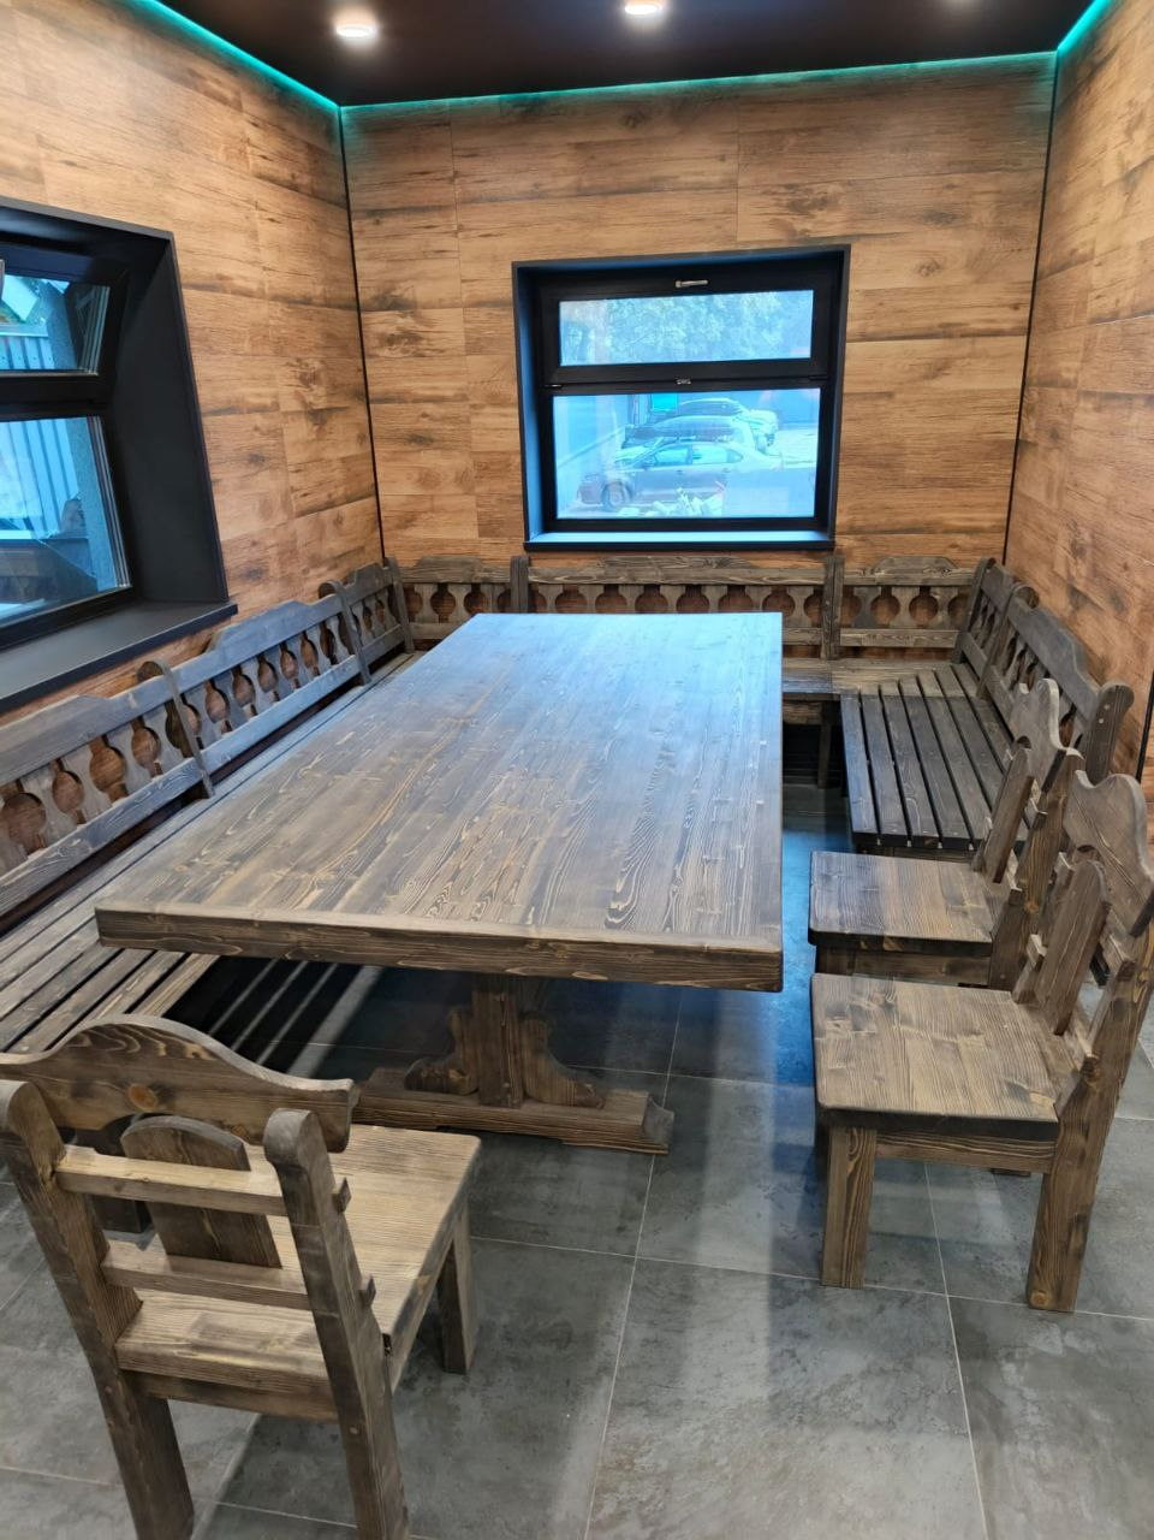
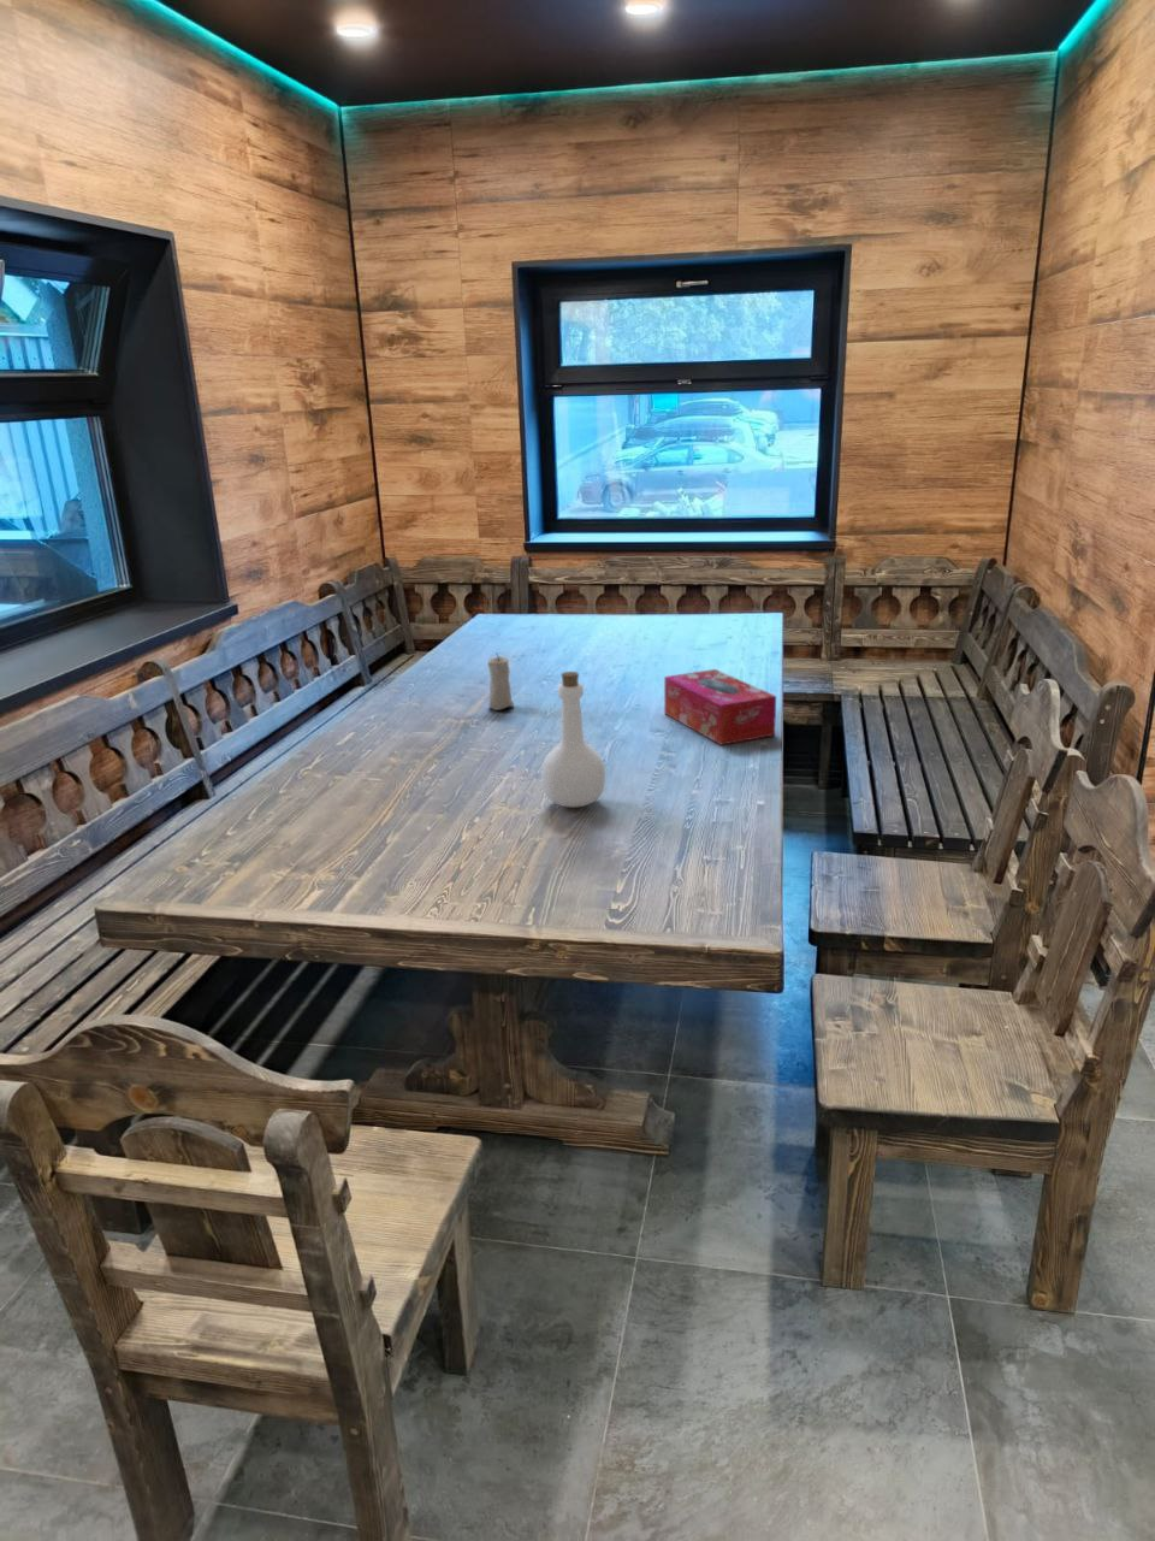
+ tissue box (717, 704)
+ bottle (571, 739)
+ candle (500, 681)
